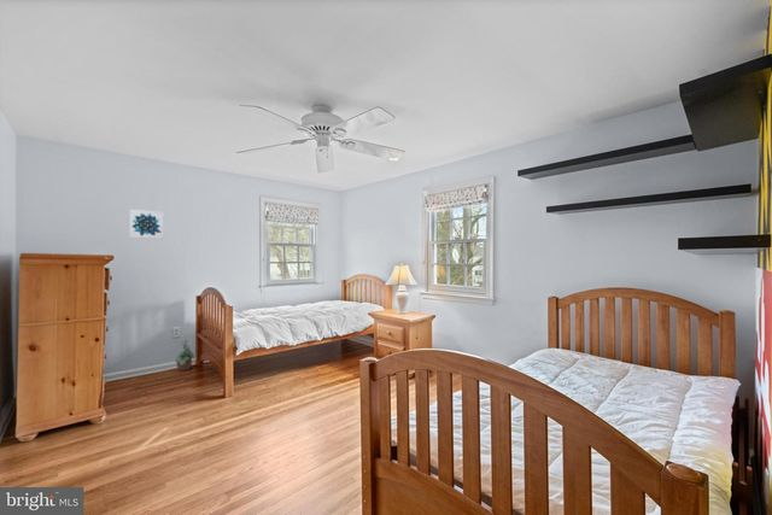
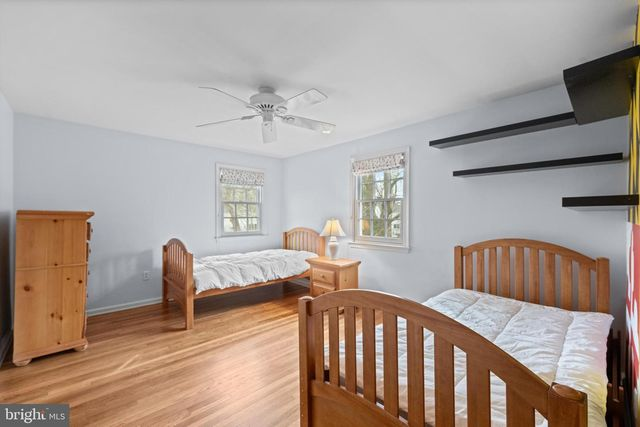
- potted plant (185, 353)
- wall art (146, 224)
